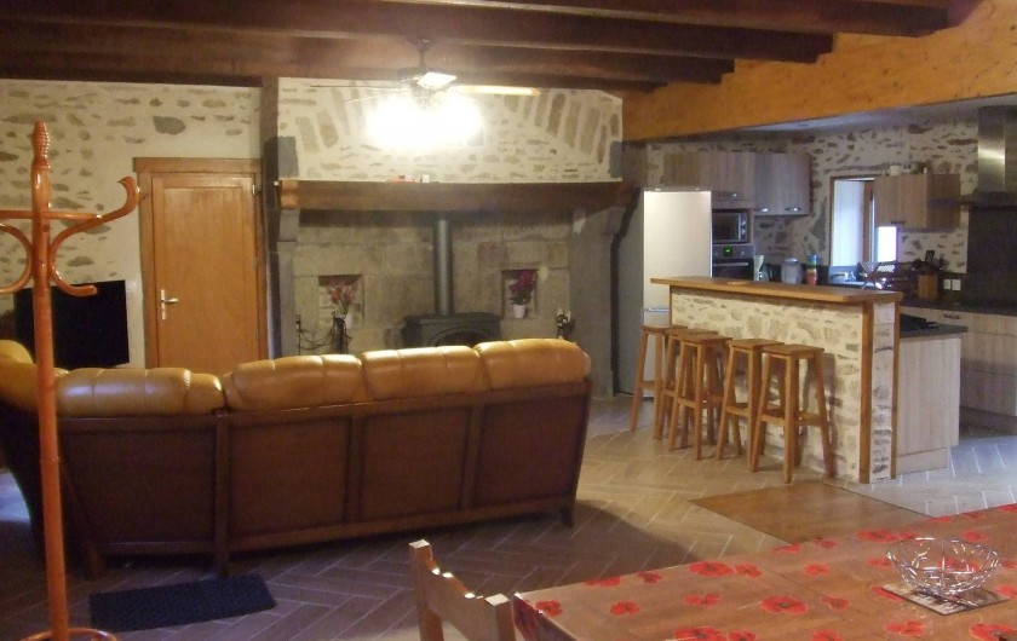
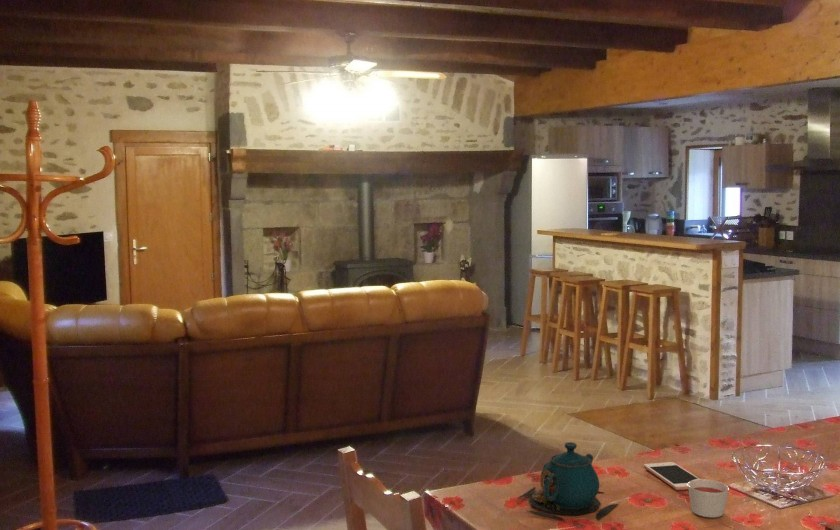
+ cell phone (674, 475)
+ teapot (565, 473)
+ candle (707, 499)
